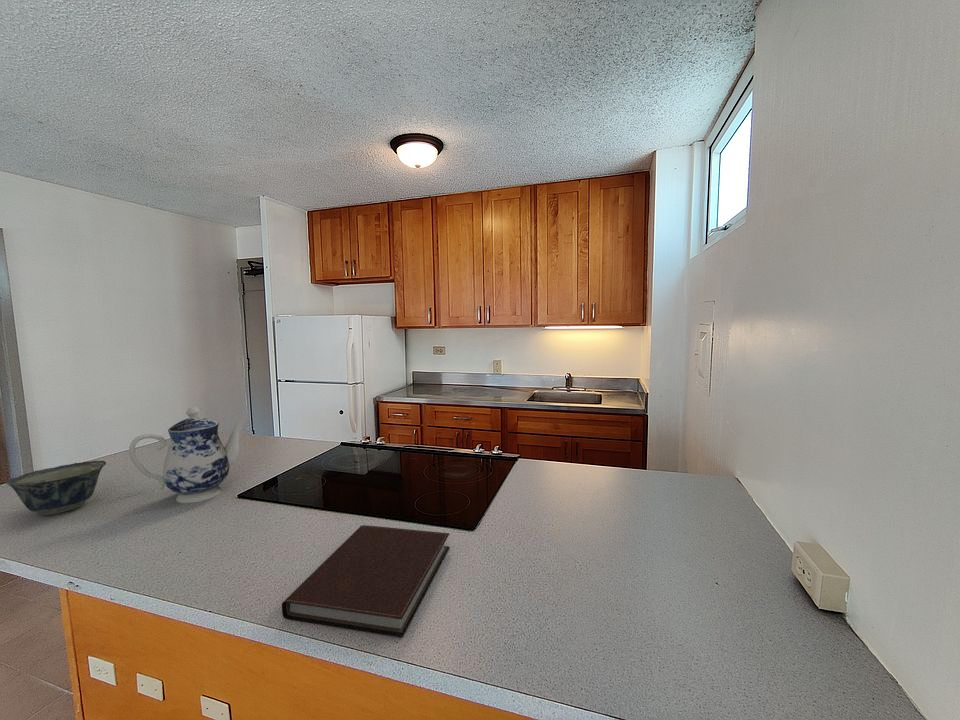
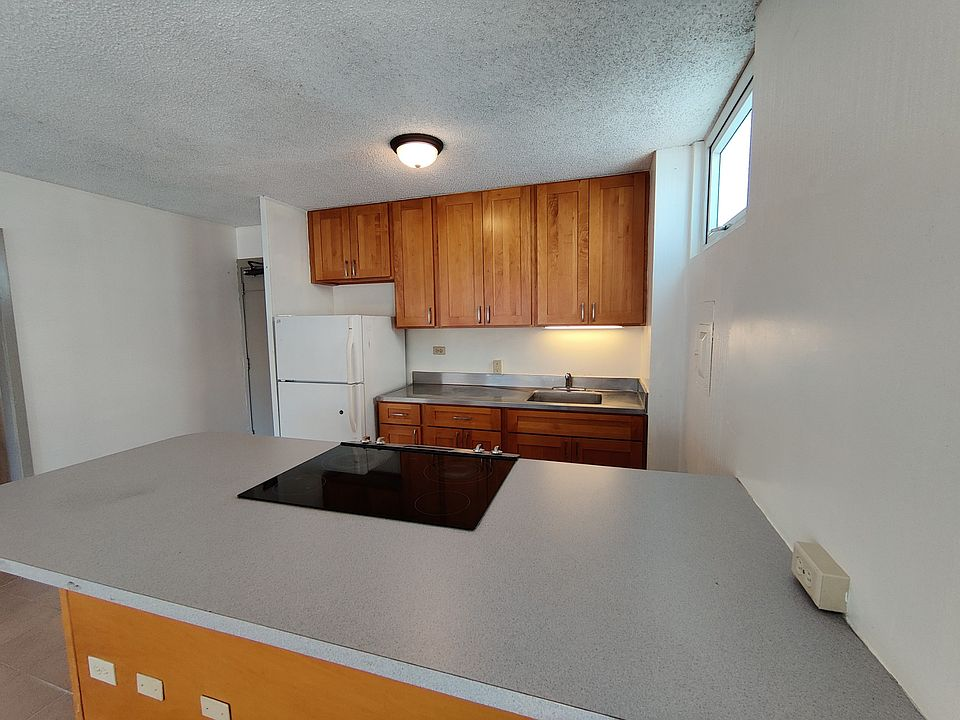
- bowl (61, 488)
- notebook (377, 570)
- teapot (196, 451)
